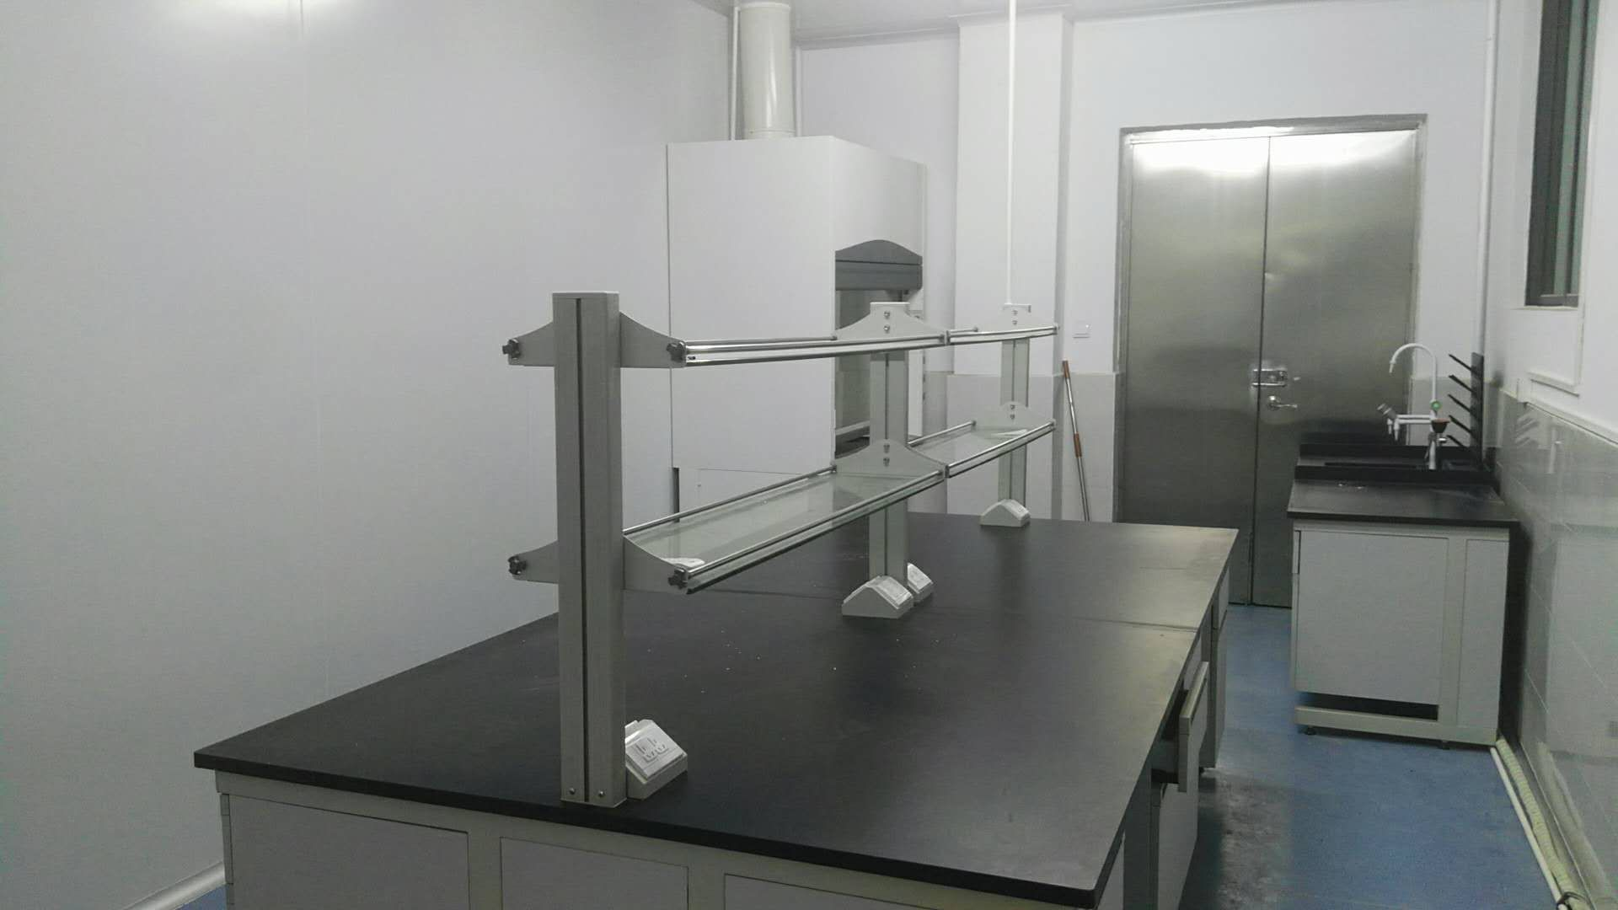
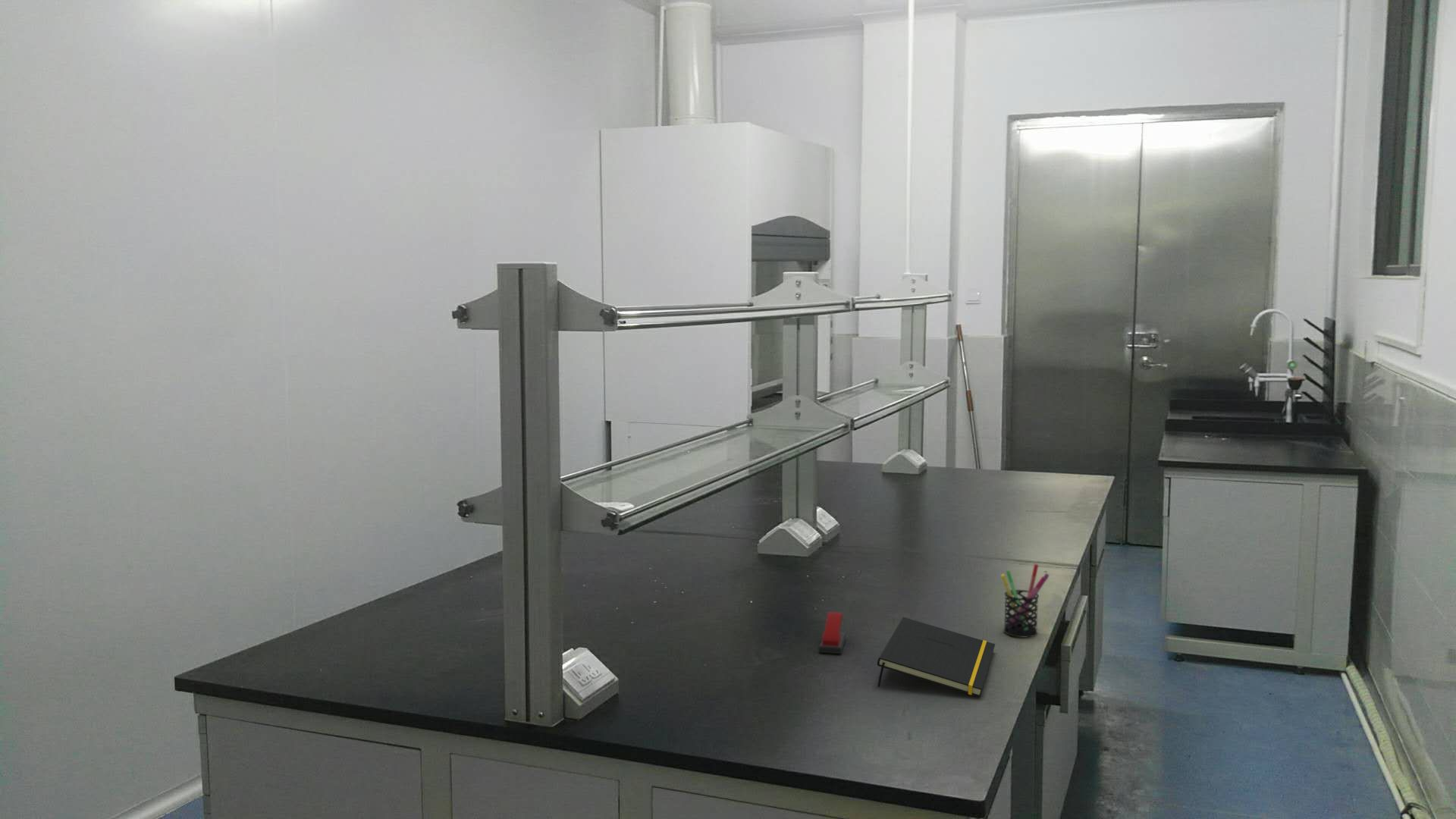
+ stapler (833, 630)
+ notepad (938, 654)
+ pen holder (1020, 598)
